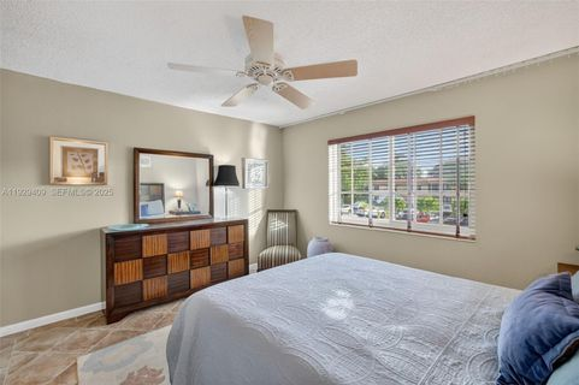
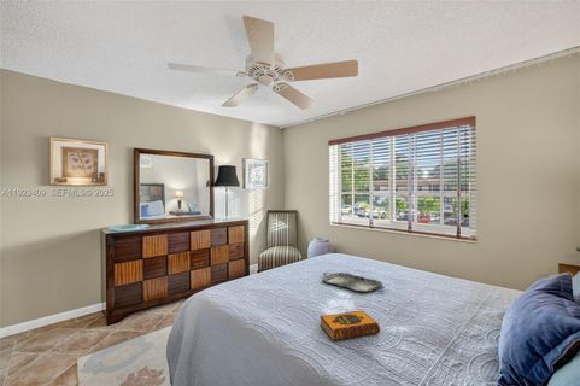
+ serving tray (351, 281)
+ hardback book (348, 324)
